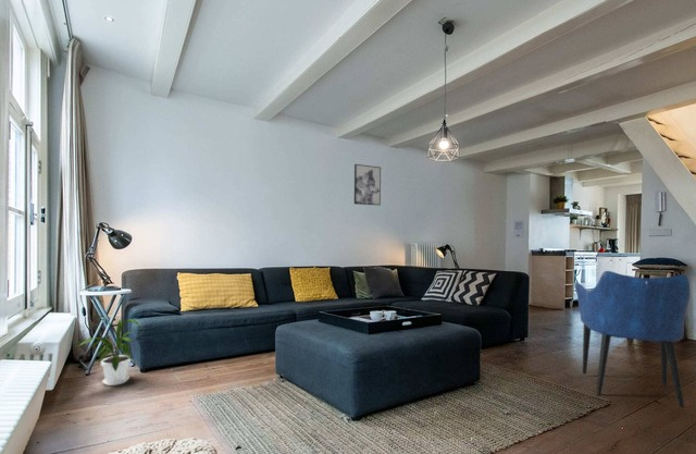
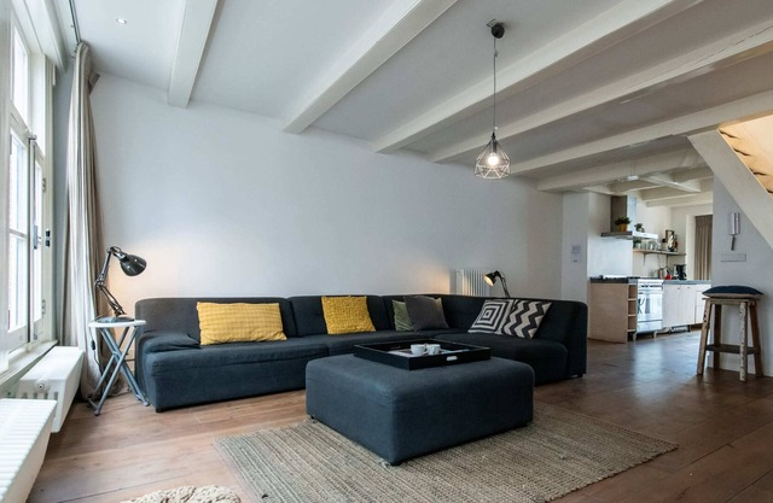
- wall art (368, 185)
- house plant (112, 347)
- armchair (633, 330)
